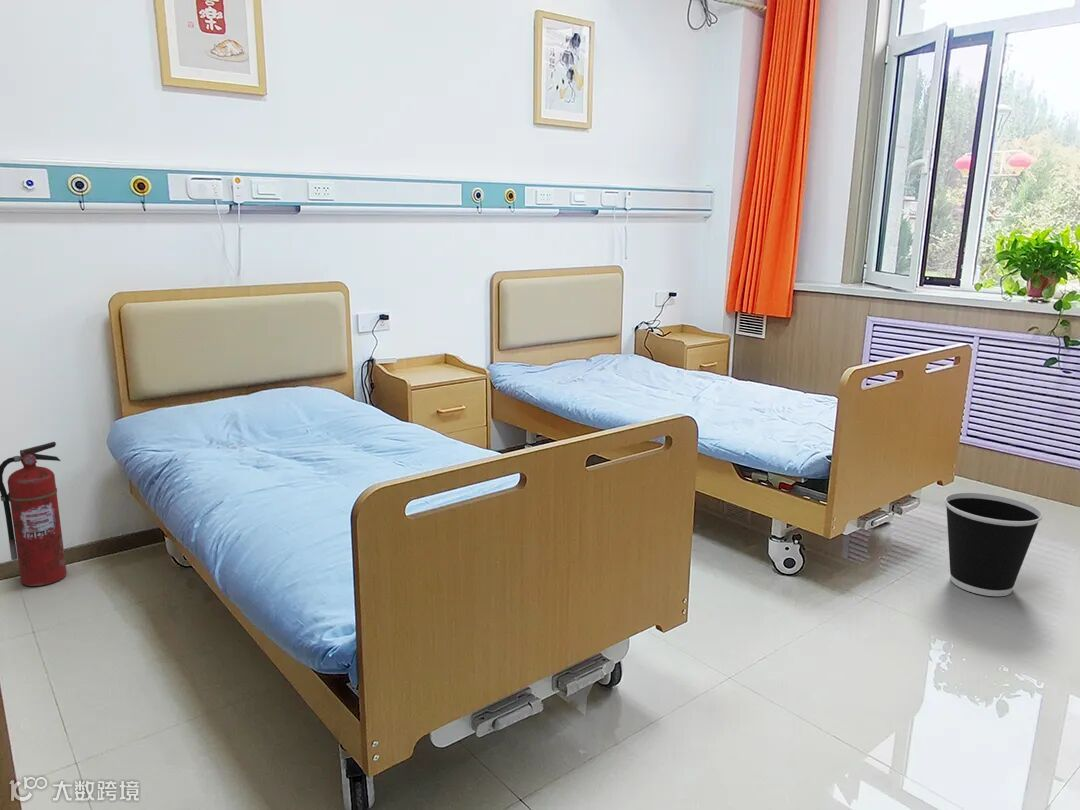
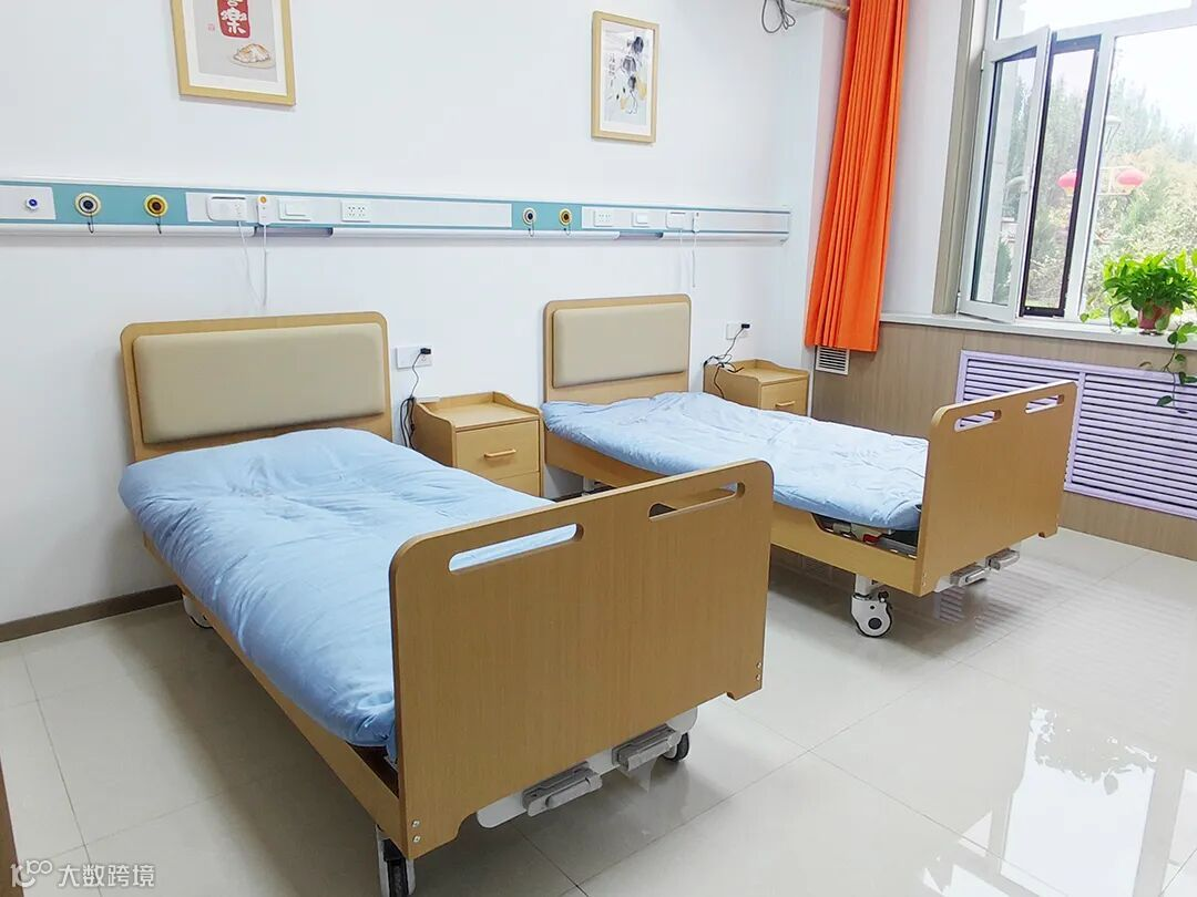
- wastebasket (986, 545)
- fire extinguisher (34, 513)
